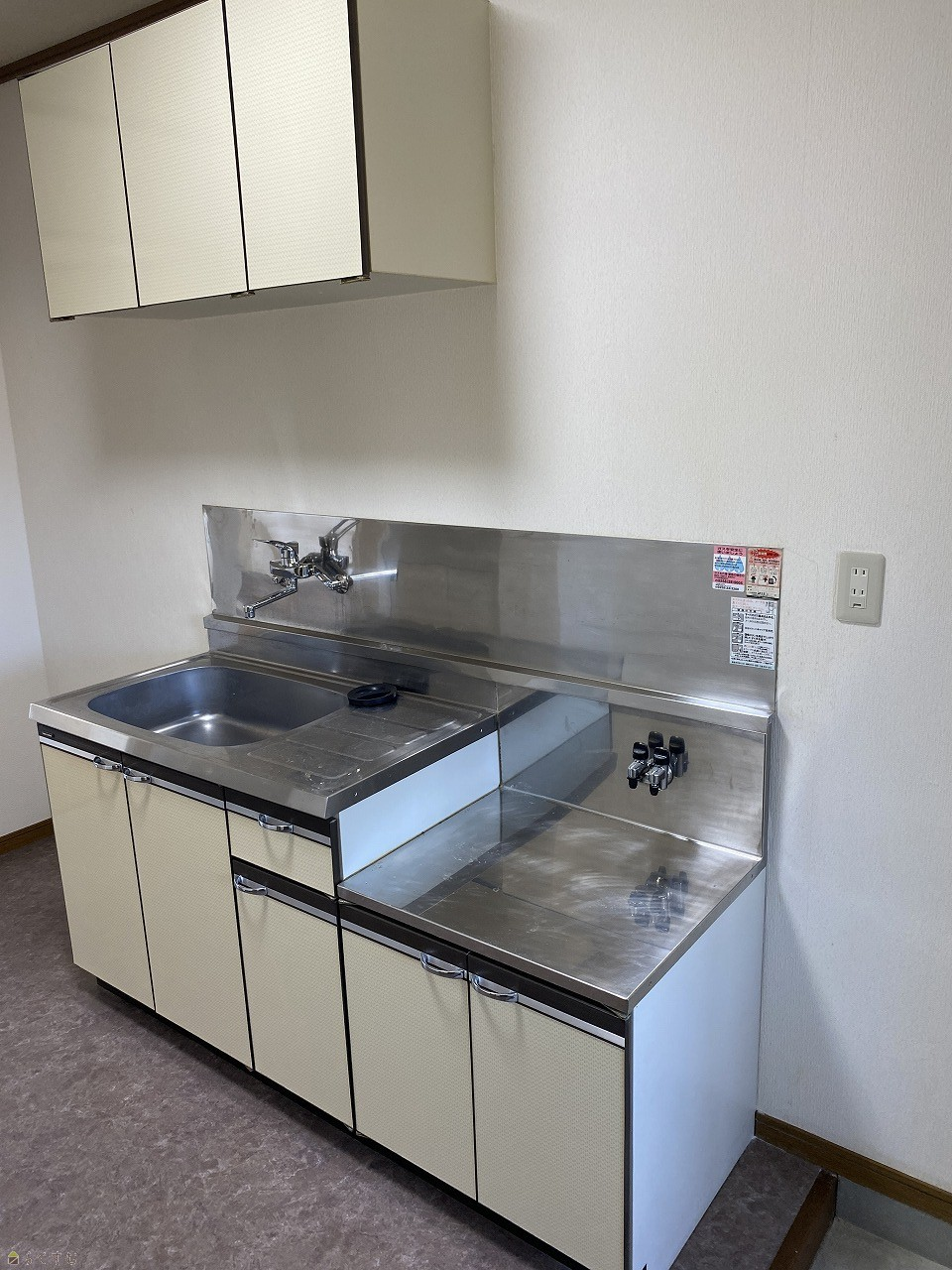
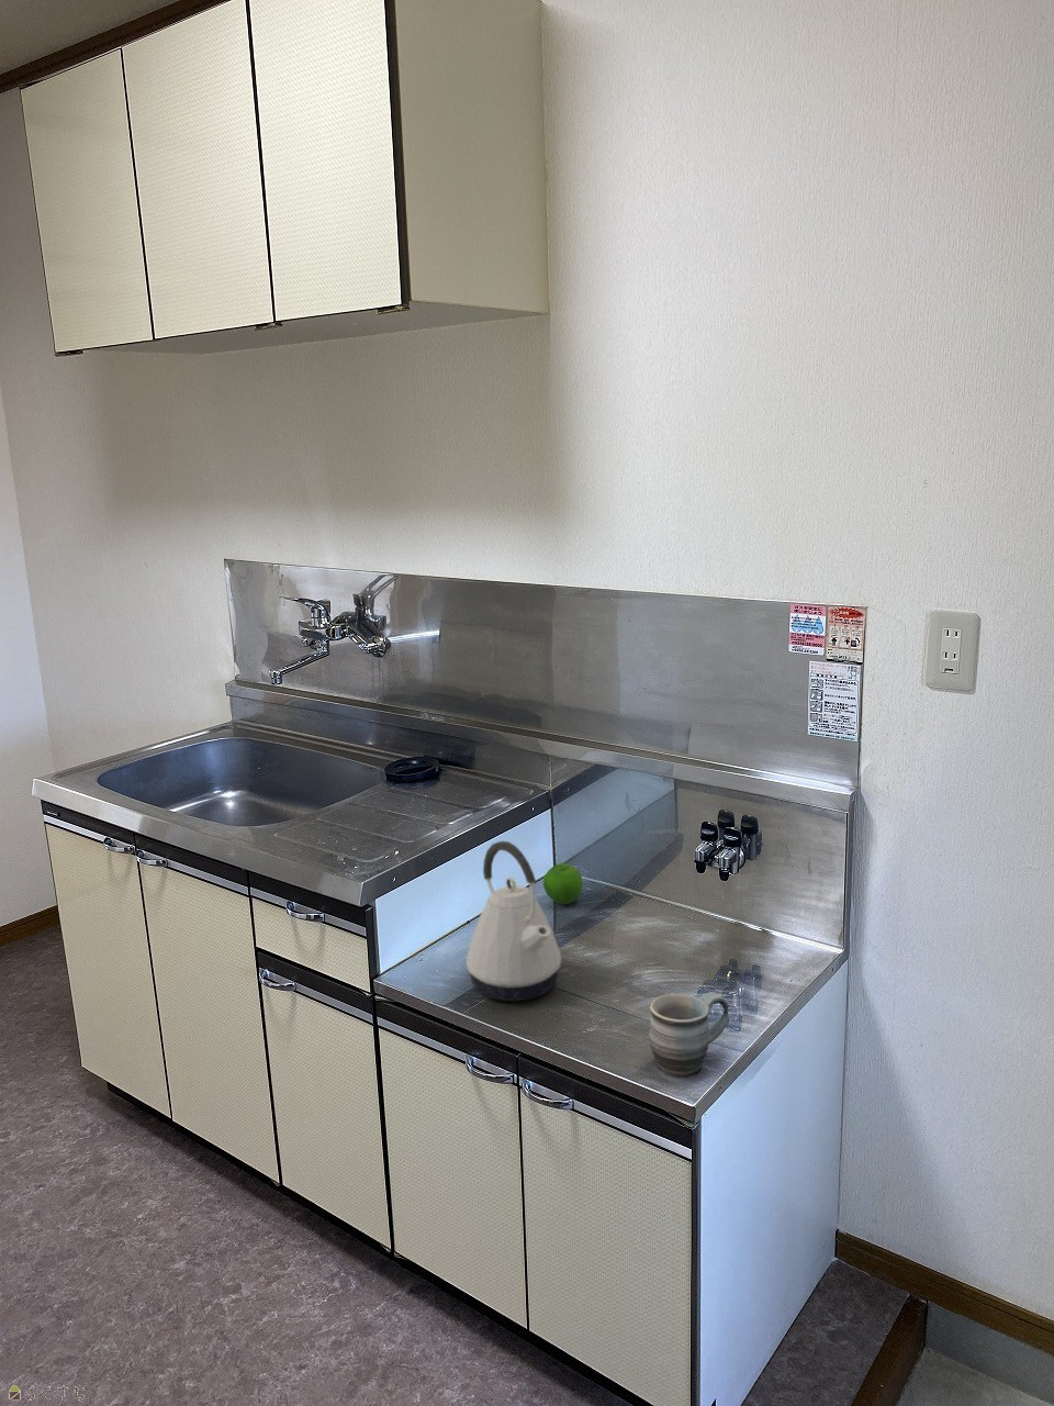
+ mug (688, 1031)
+ apple (564, 885)
+ kettle (514, 914)
